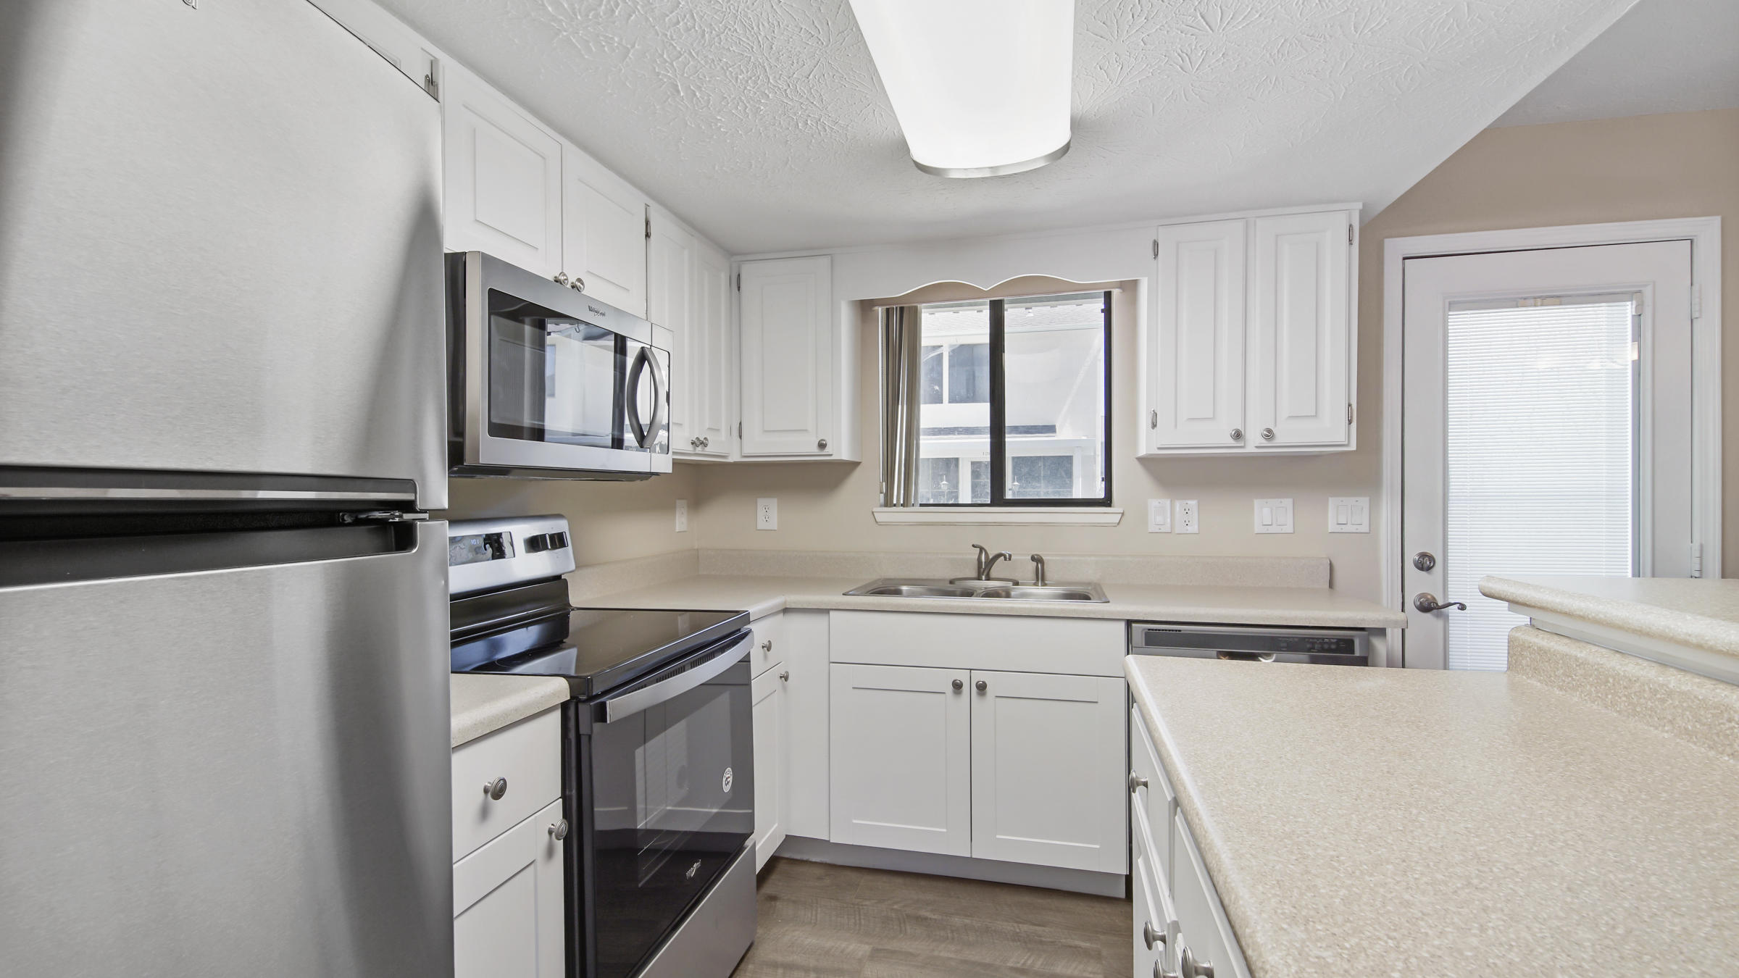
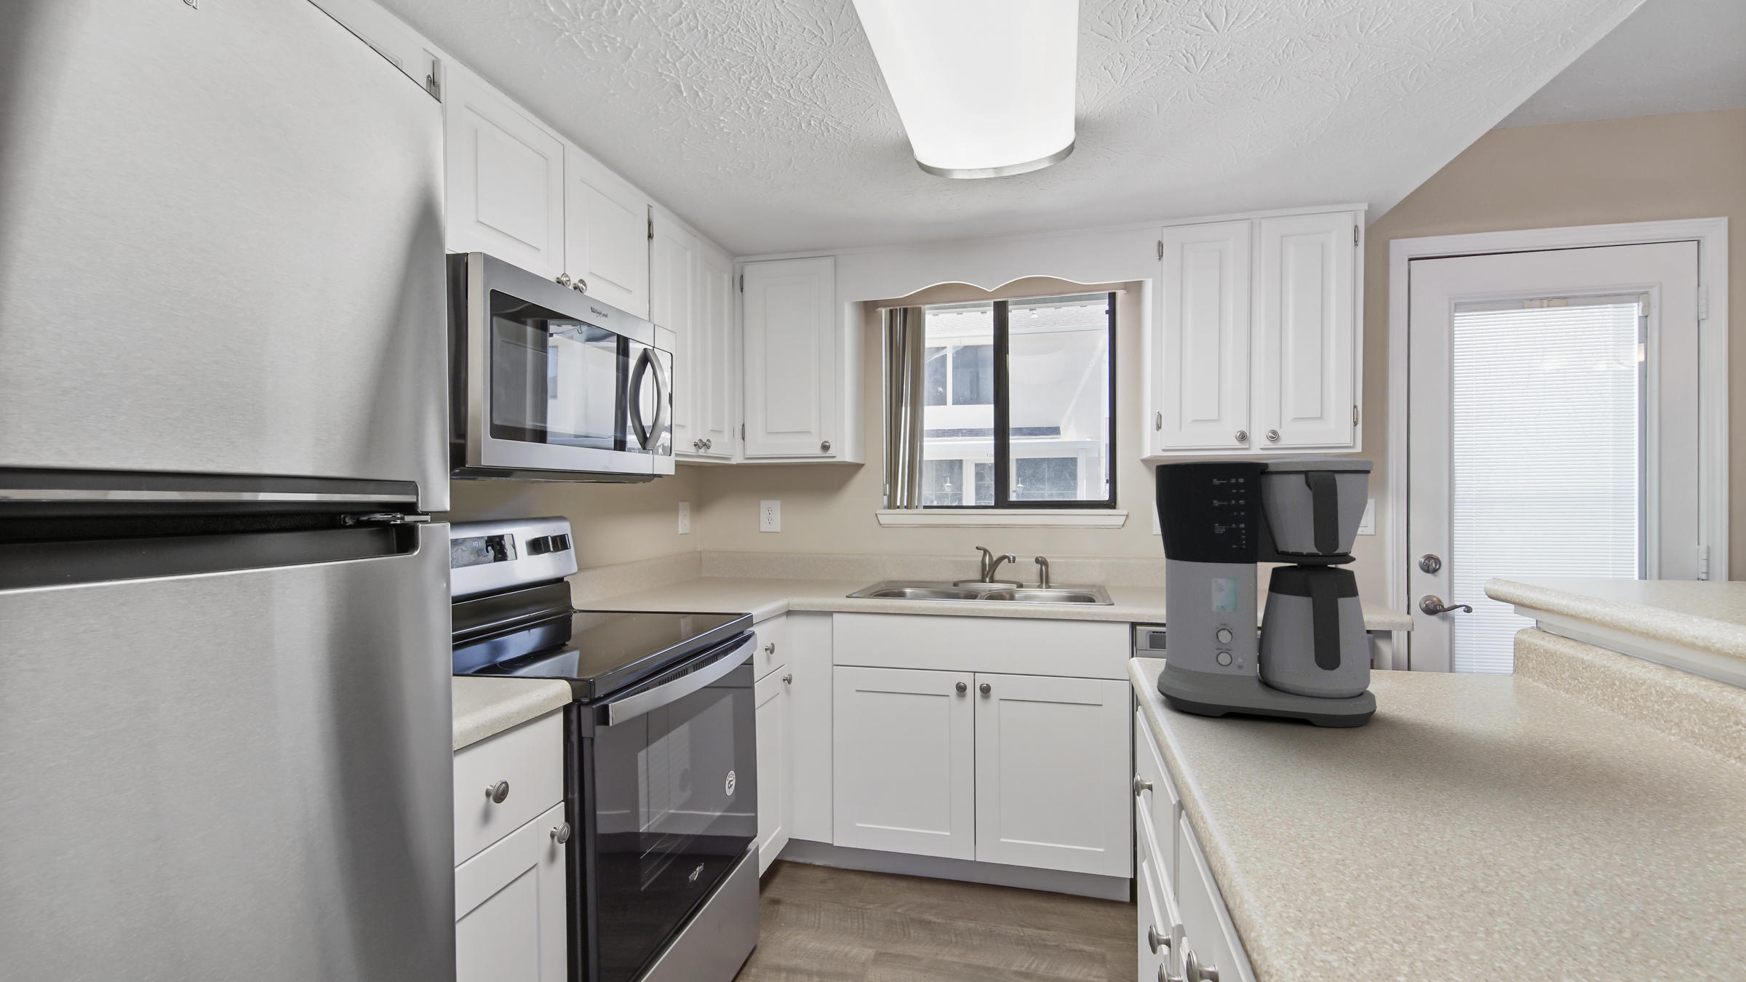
+ coffee maker (1257, 584)
